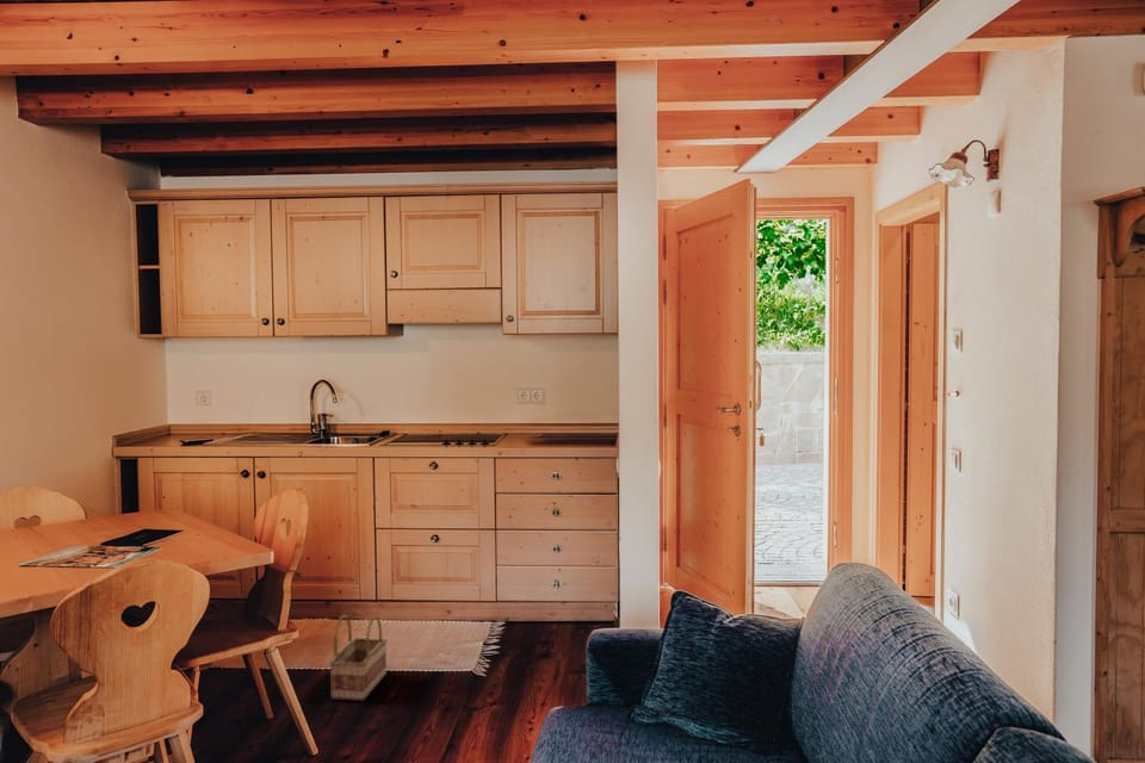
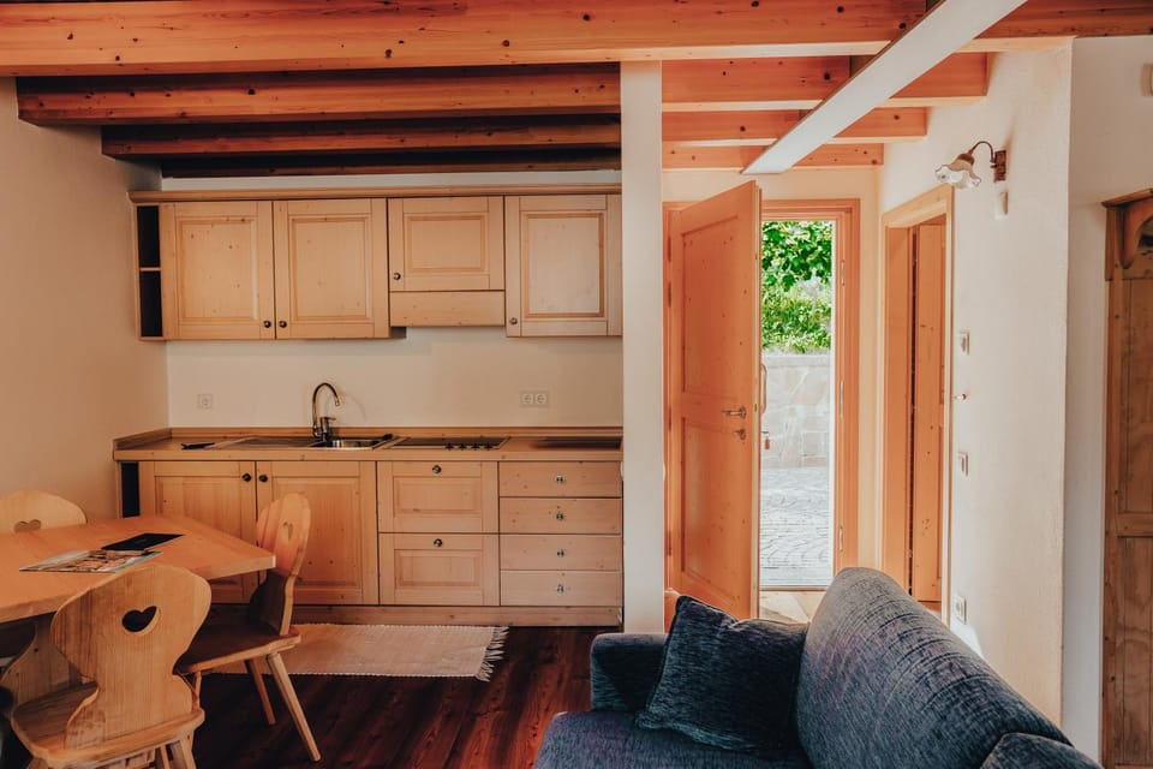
- basket (358, 651)
